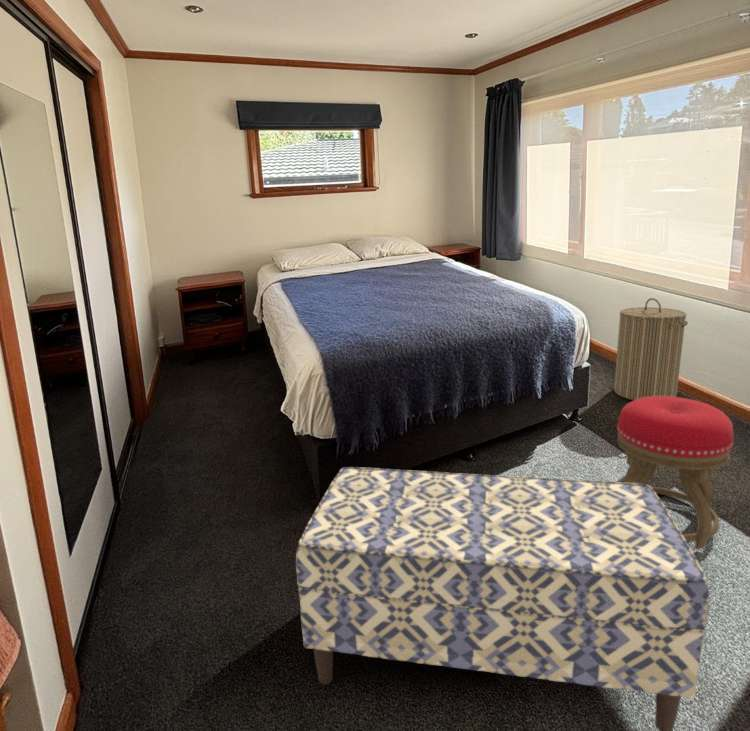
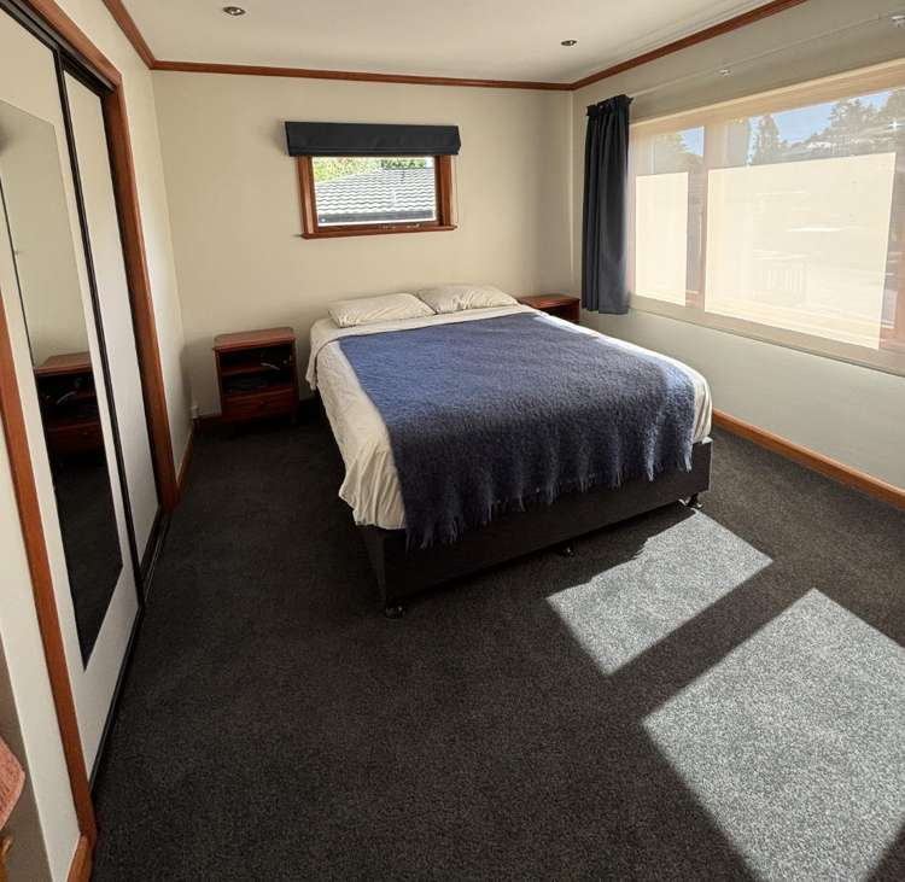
- laundry hamper (649, 347)
- bench (485, 583)
- stool (668, 466)
